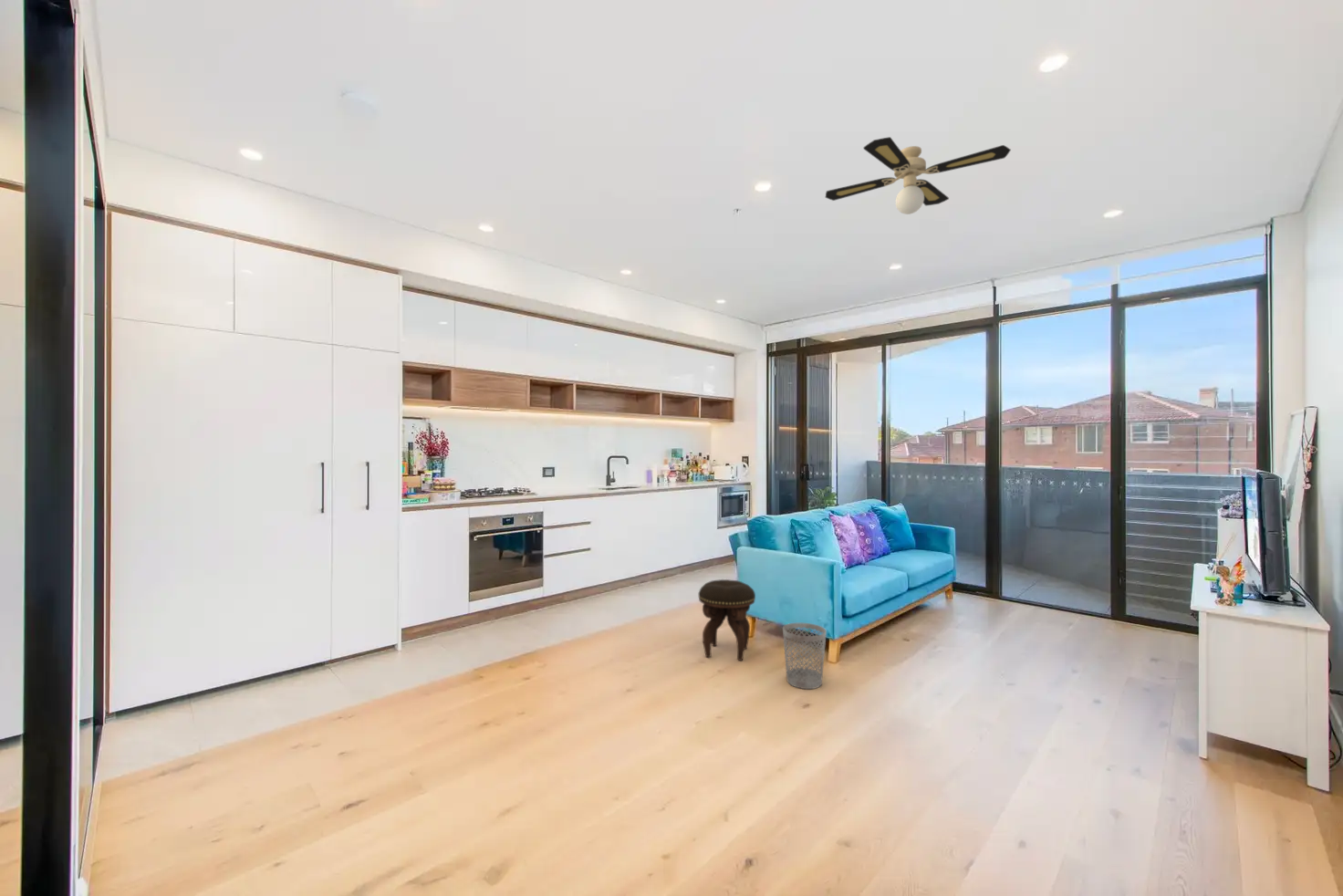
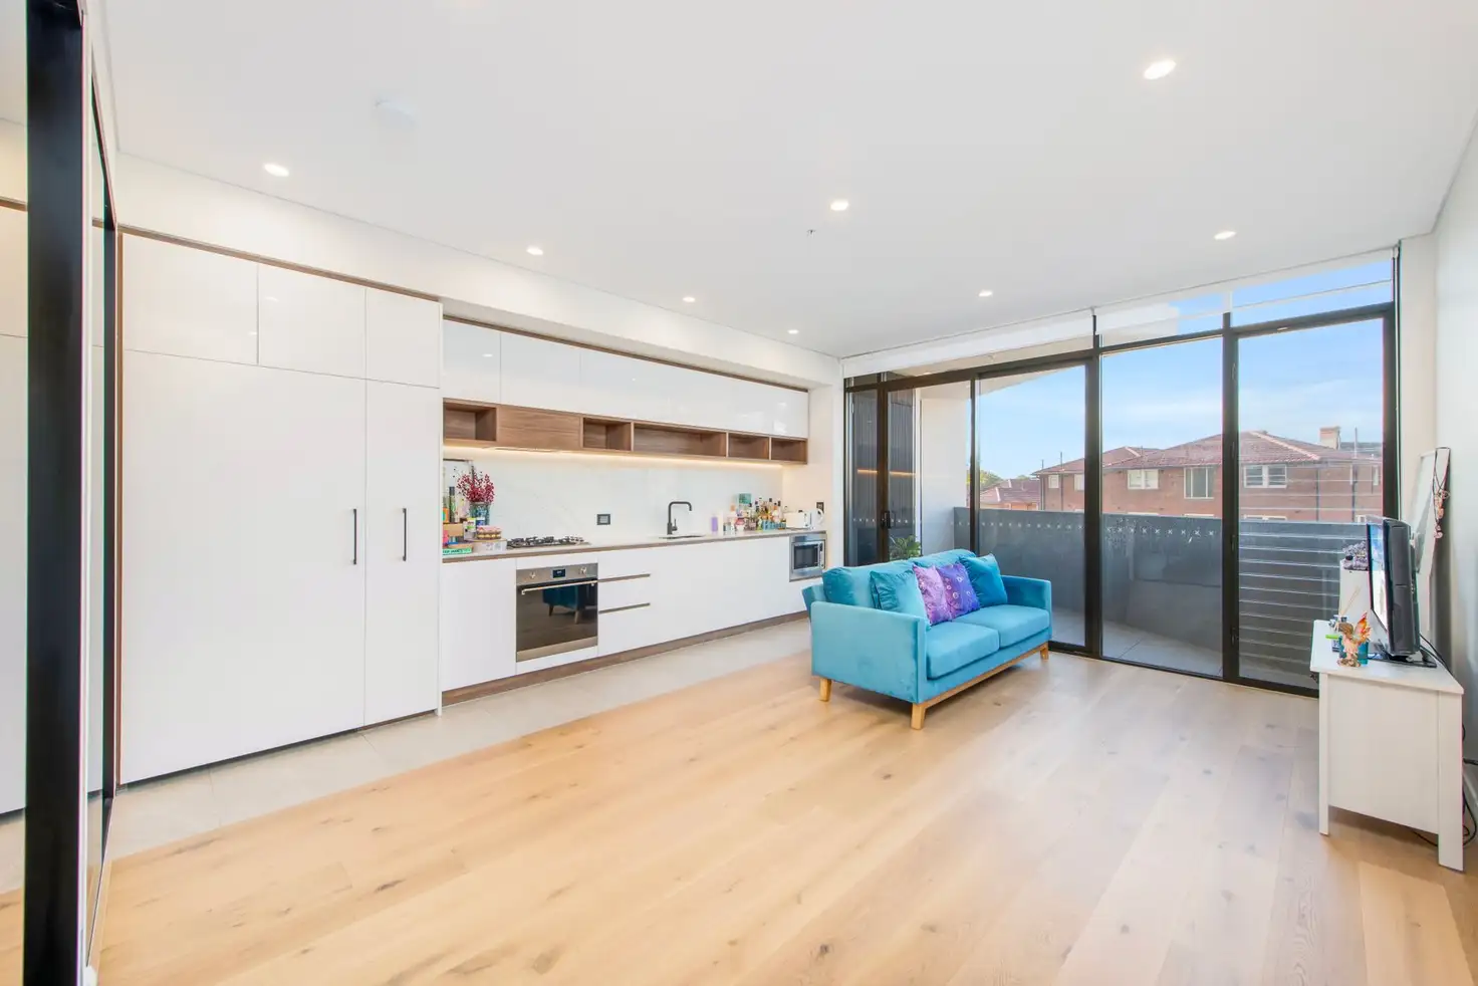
- ceiling fan (910, 182)
- wastebasket (804, 655)
- footstool (727, 618)
